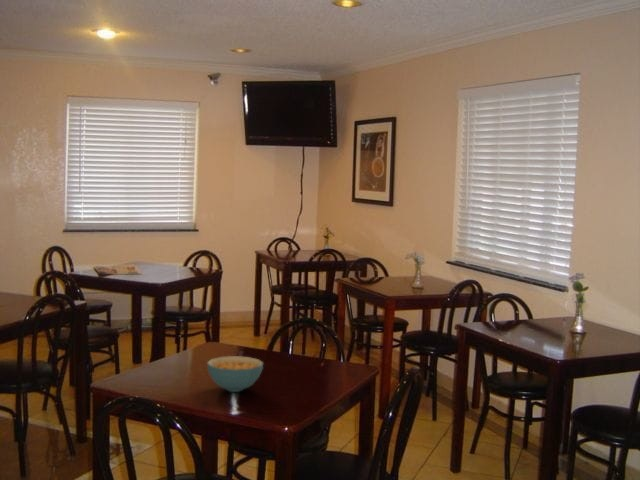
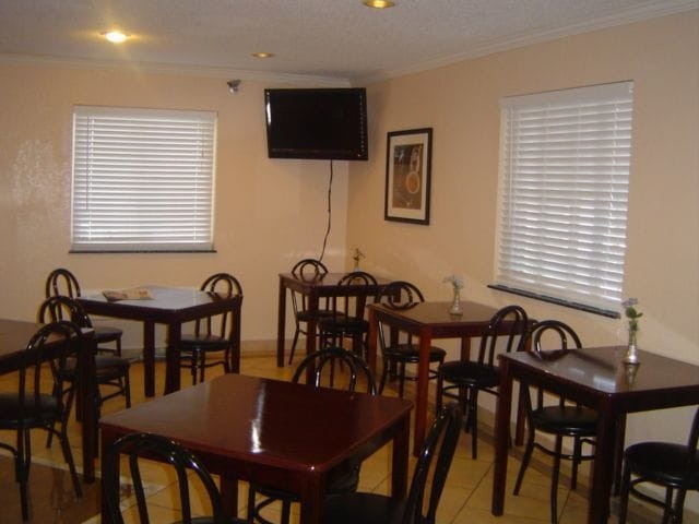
- cereal bowl (234, 376)
